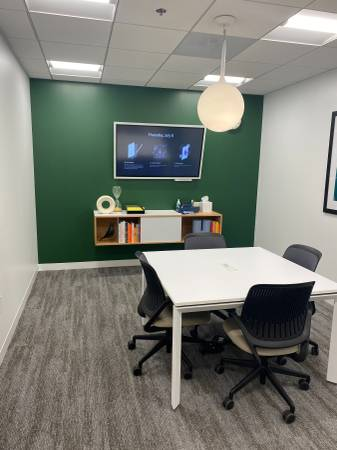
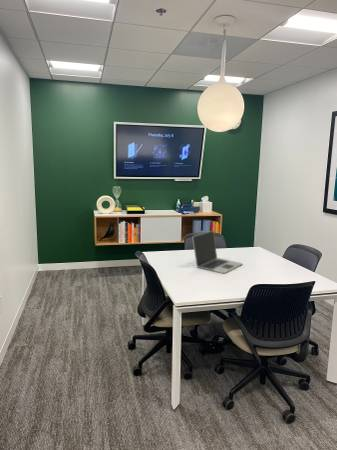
+ laptop (215, 250)
